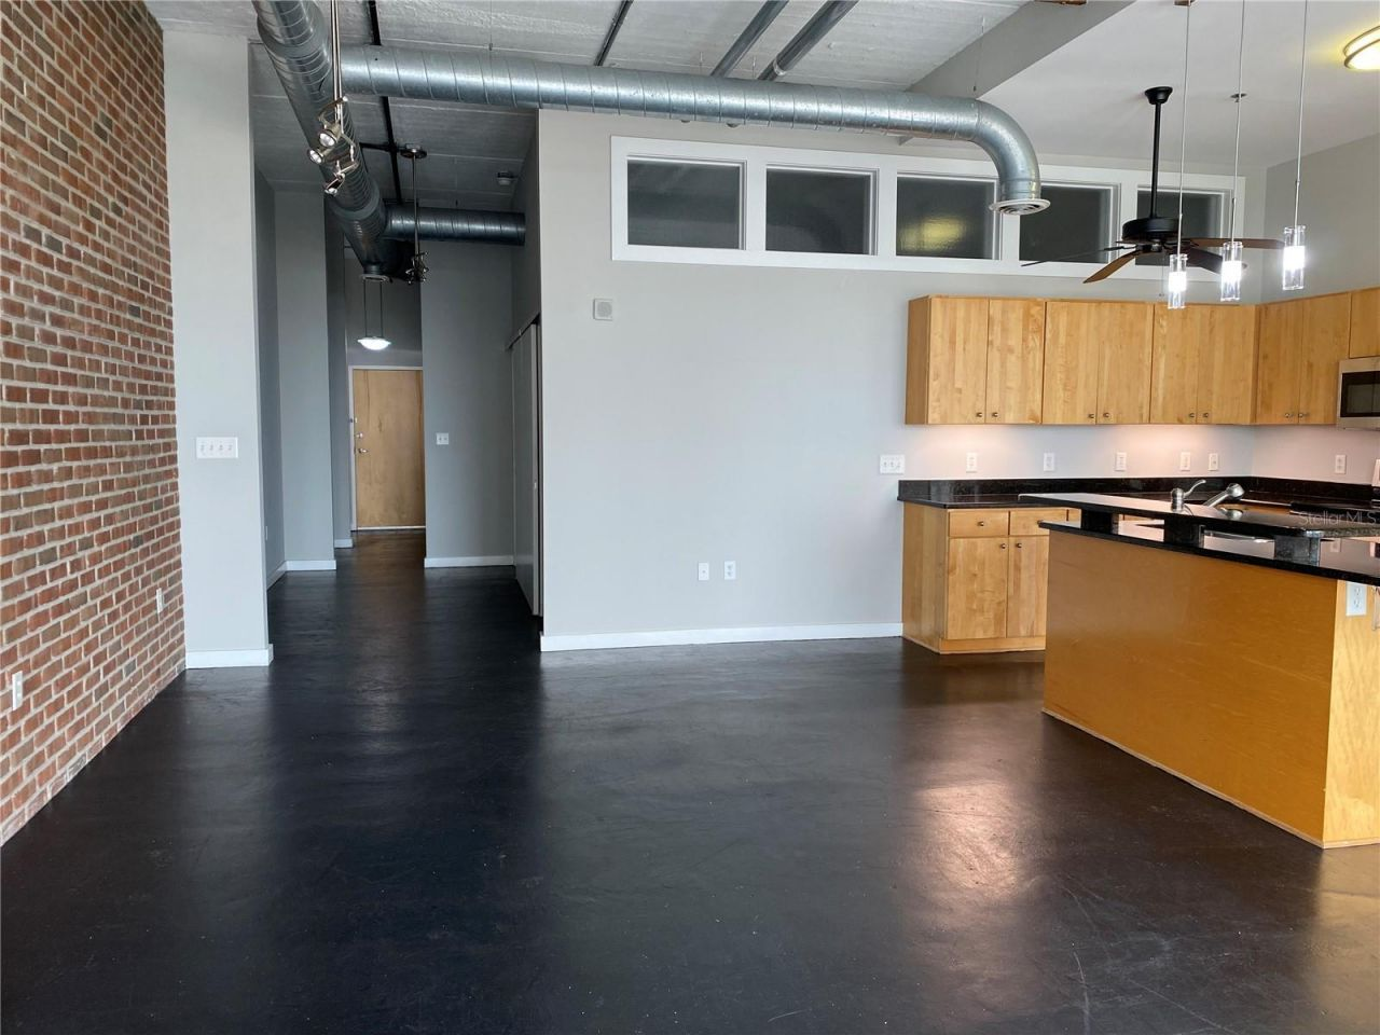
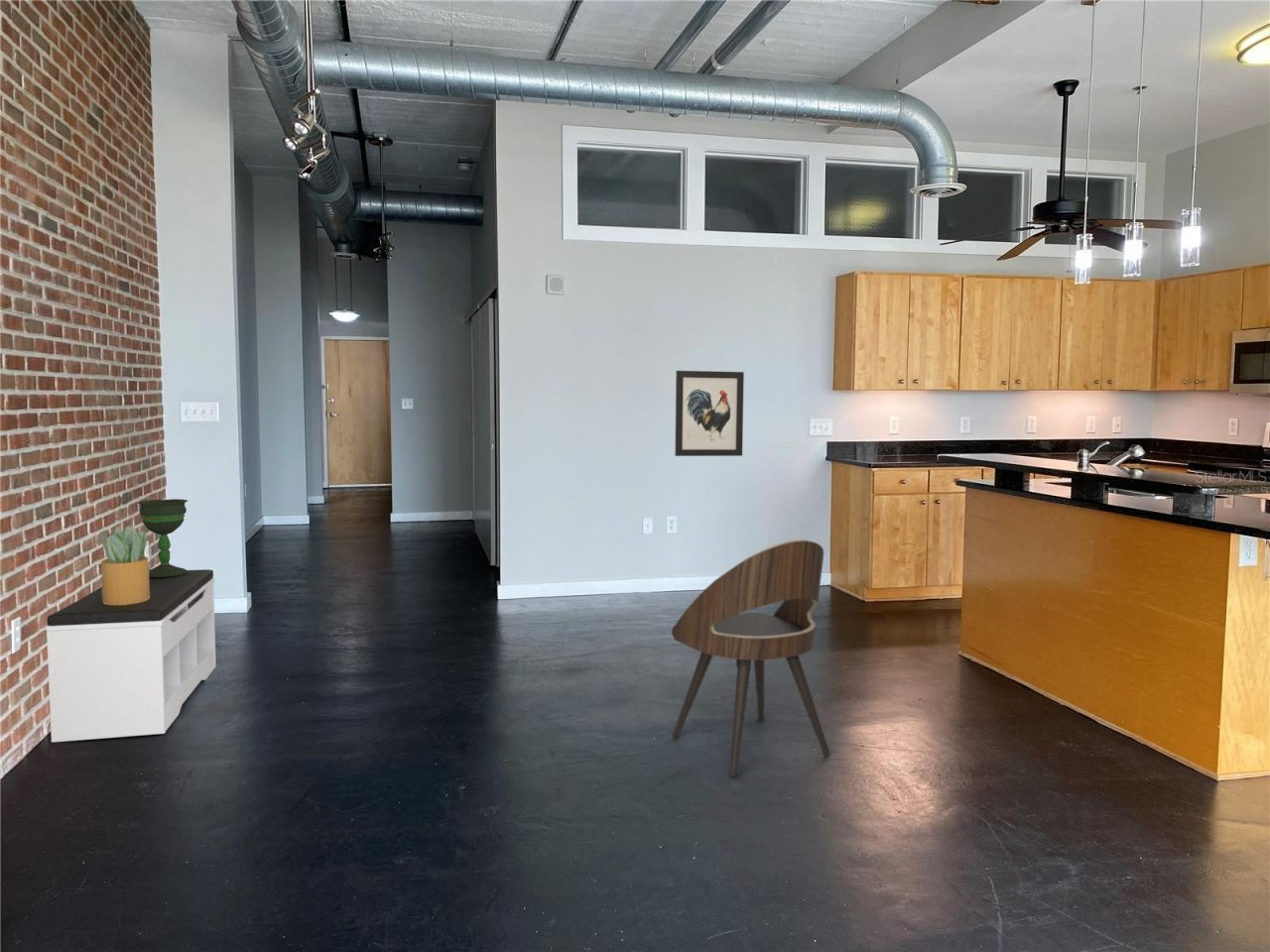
+ wall art (709, 414)
+ chalice (164, 537)
+ dining chair (751, 640)
+ bench (142, 645)
+ potted plant (123, 564)
